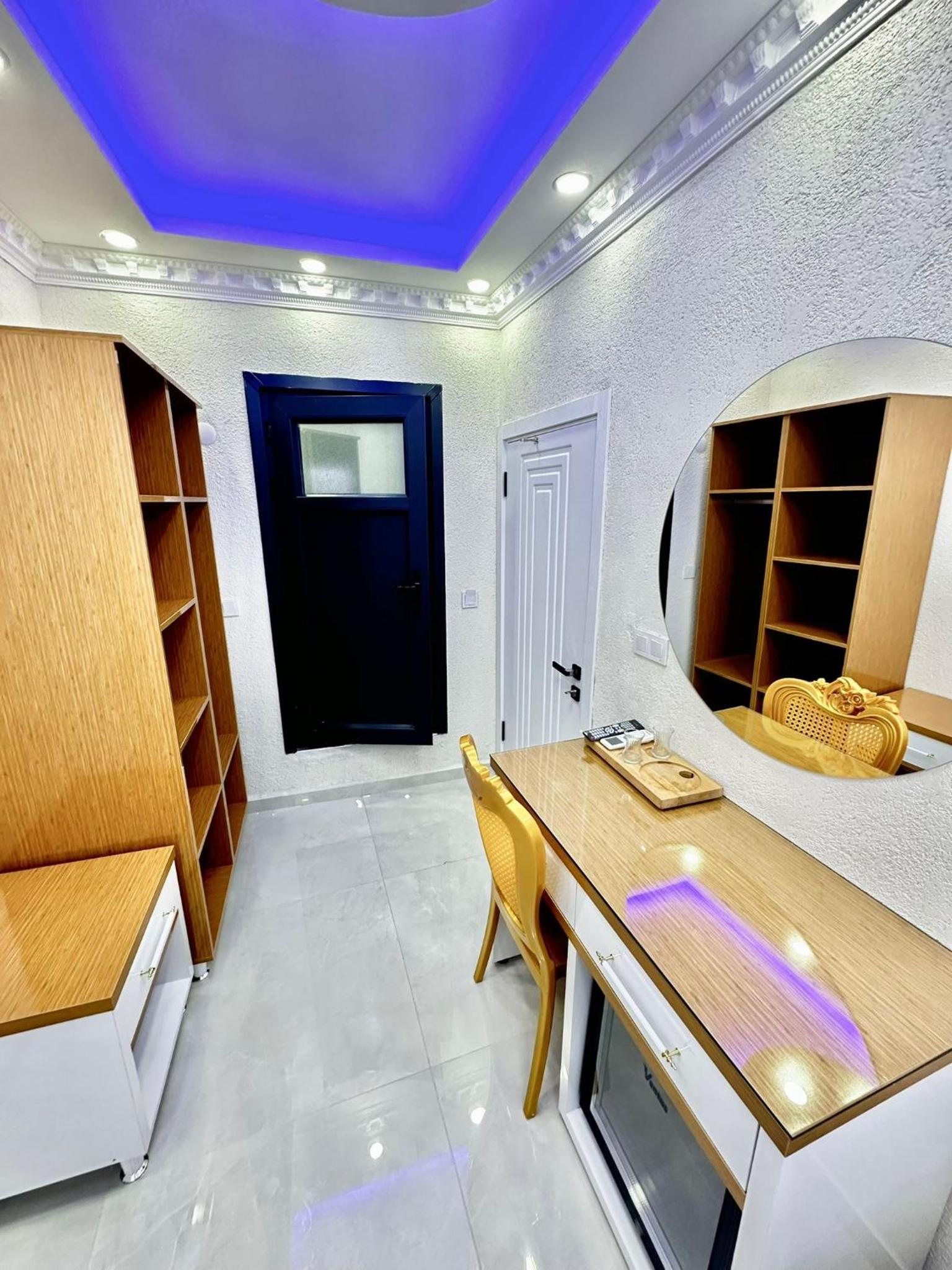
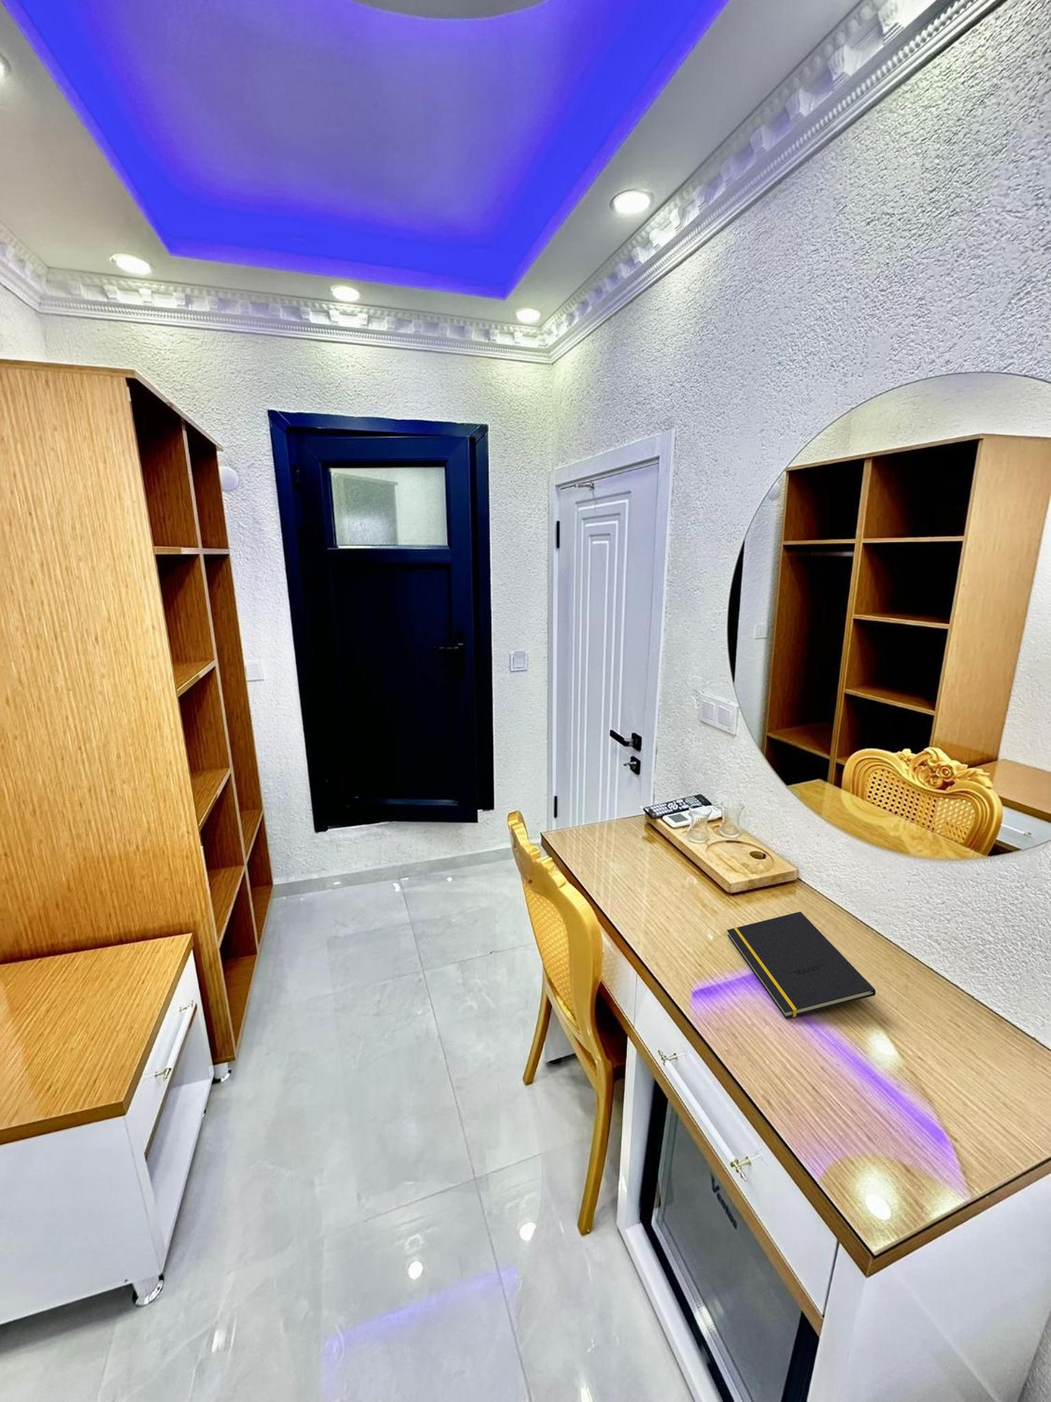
+ notepad (794, 959)
